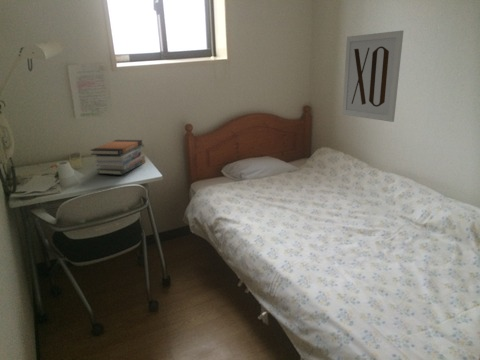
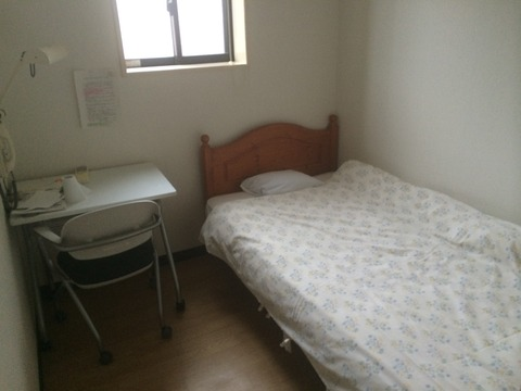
- wall art (369, 77)
- book stack (119, 156)
